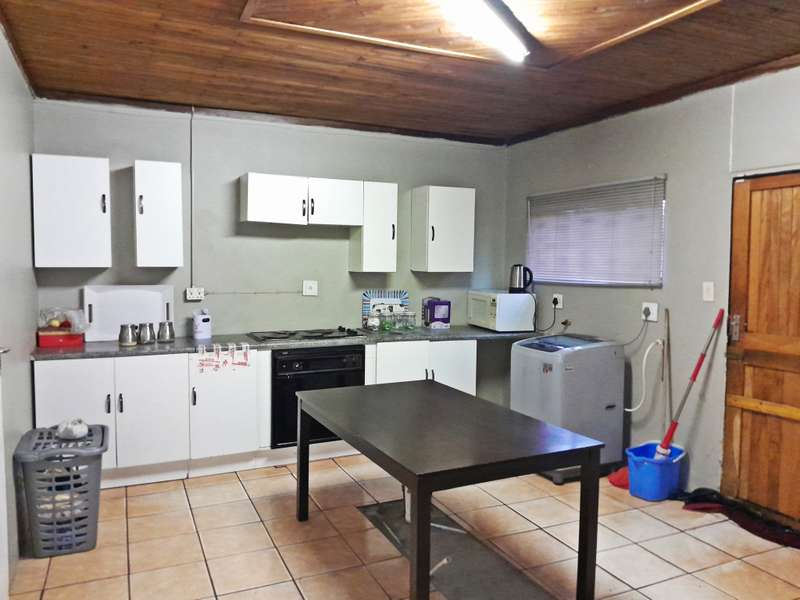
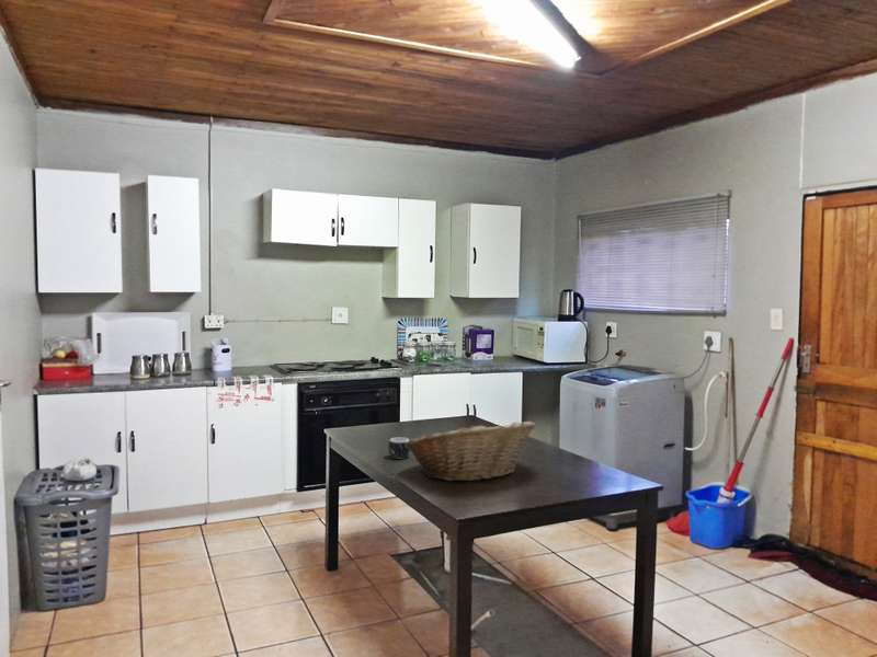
+ fruit basket (470, 445)
+ mug (398, 447)
